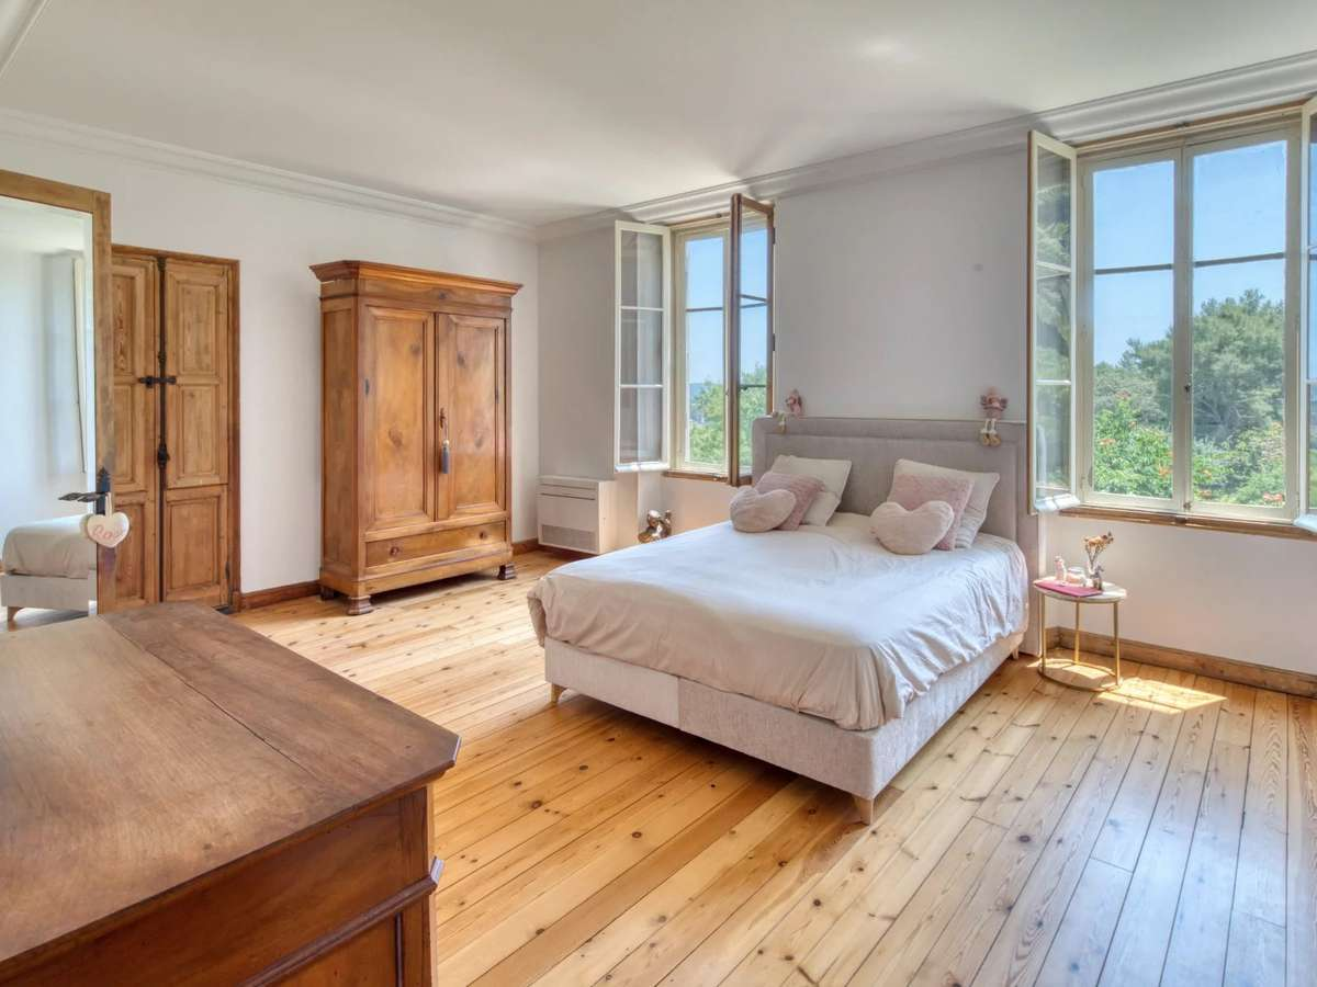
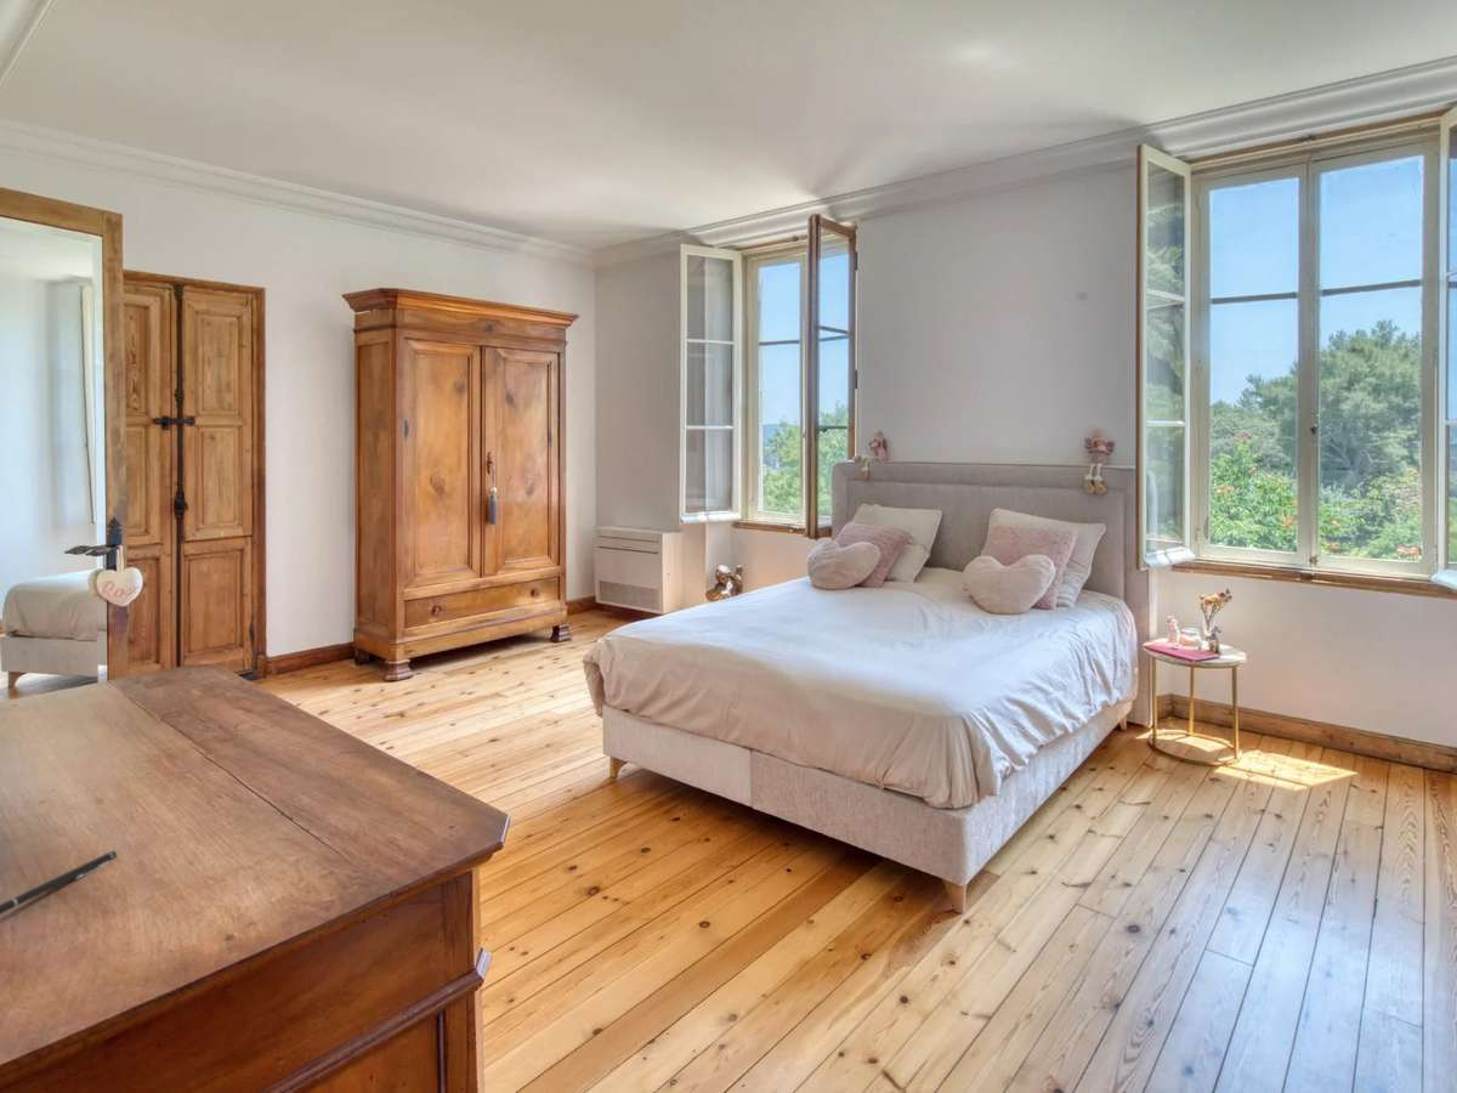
+ pen (55, 882)
